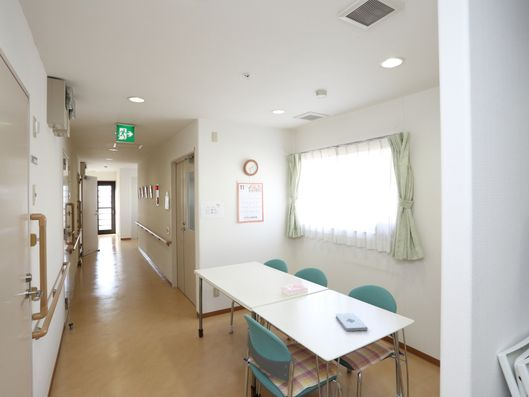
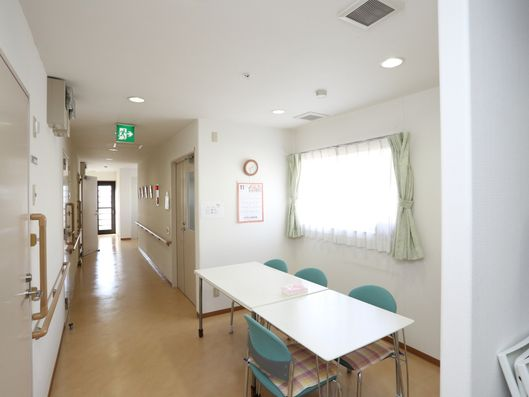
- notepad (350, 321)
